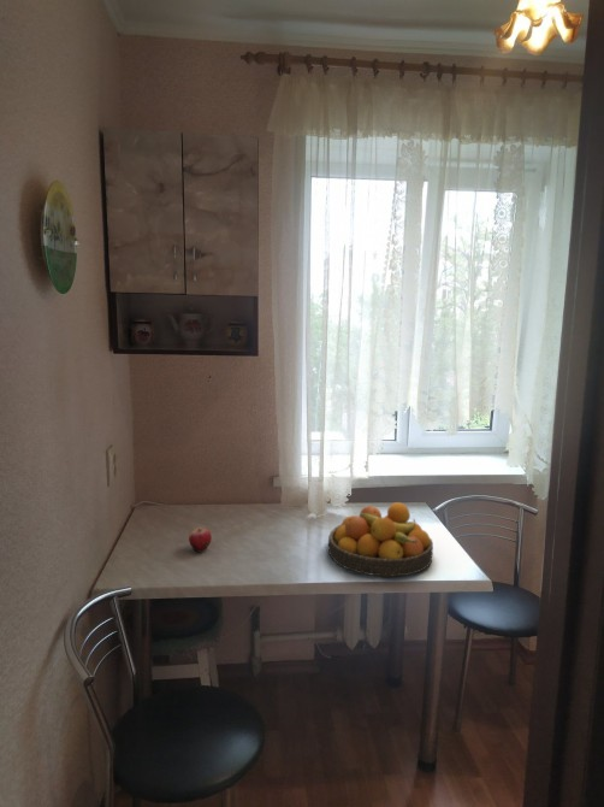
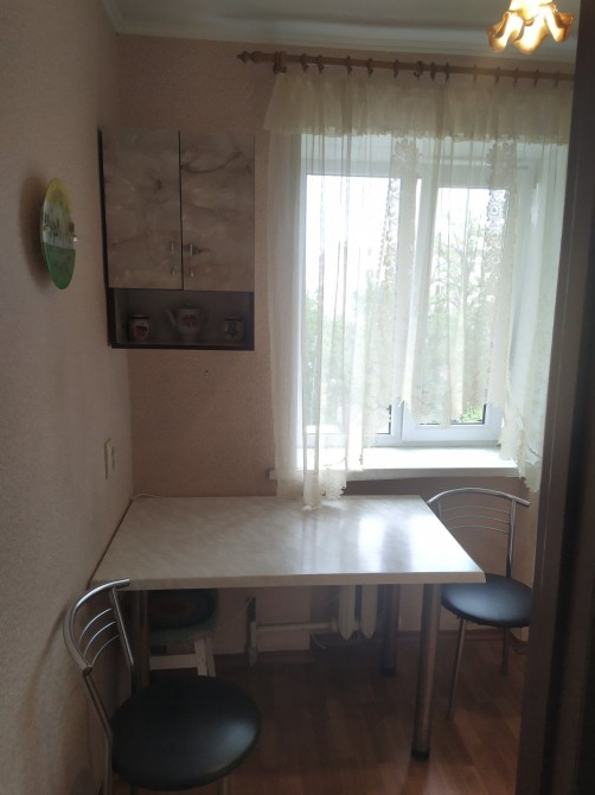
- fruit bowl (380, 531)
- apple (200, 538)
